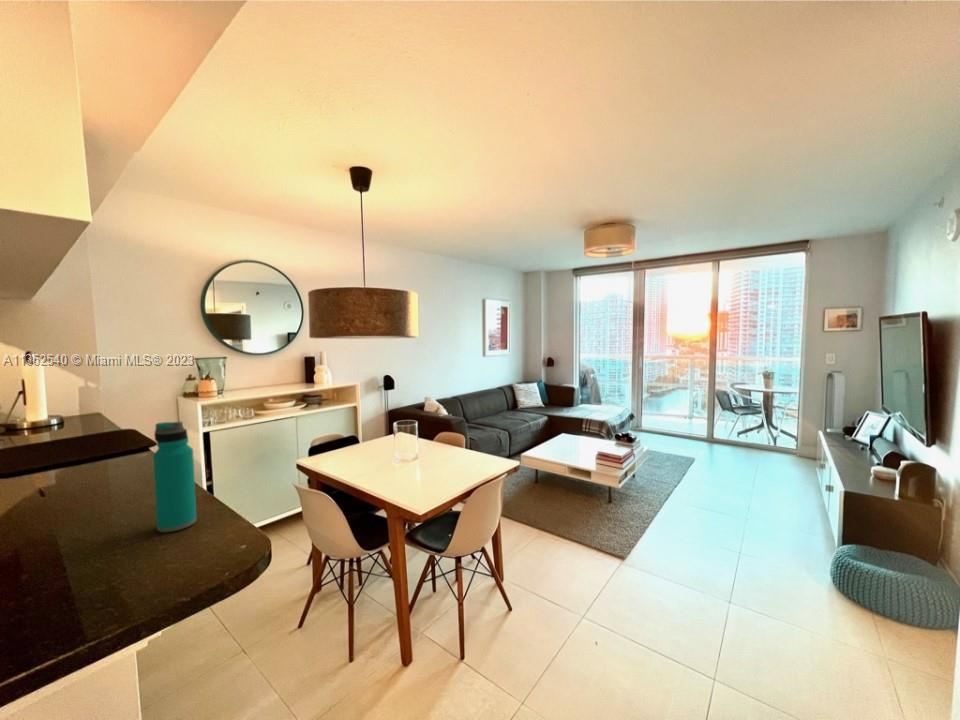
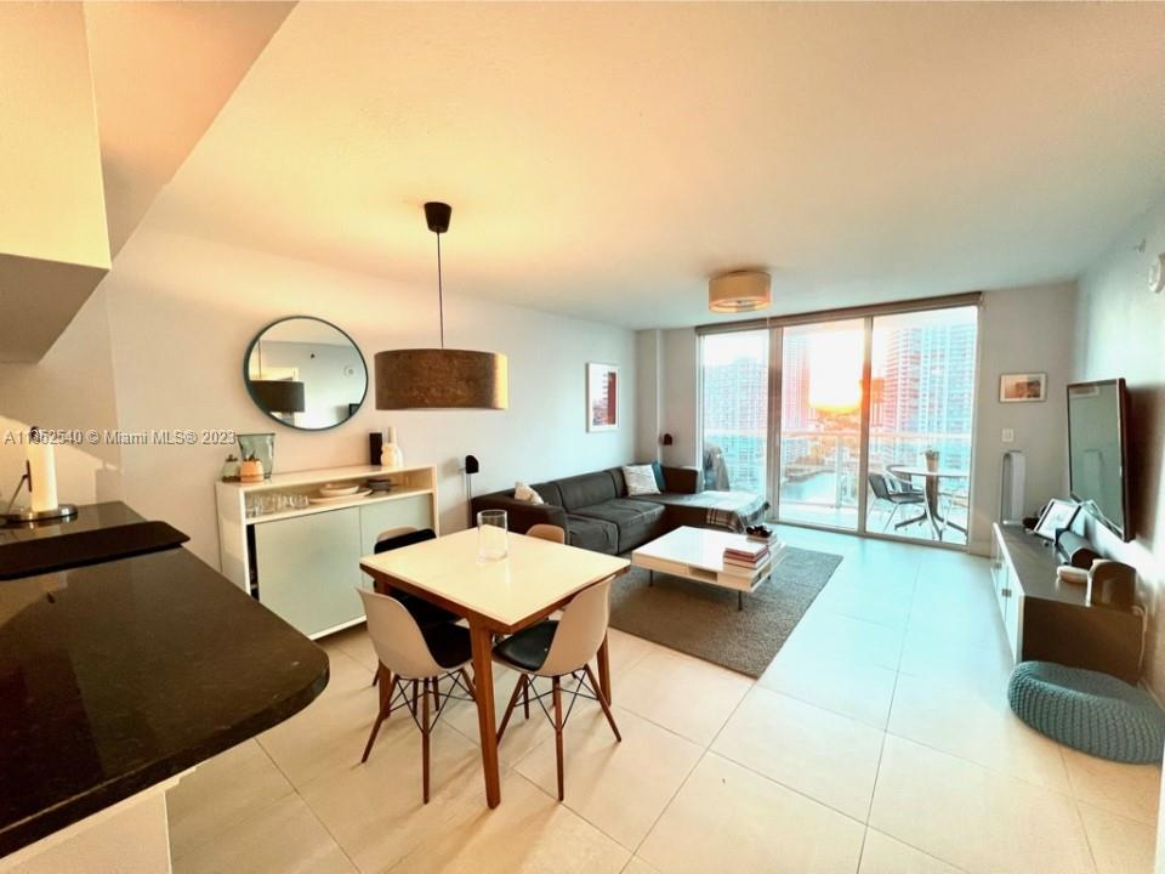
- water bottle (174, 474)
